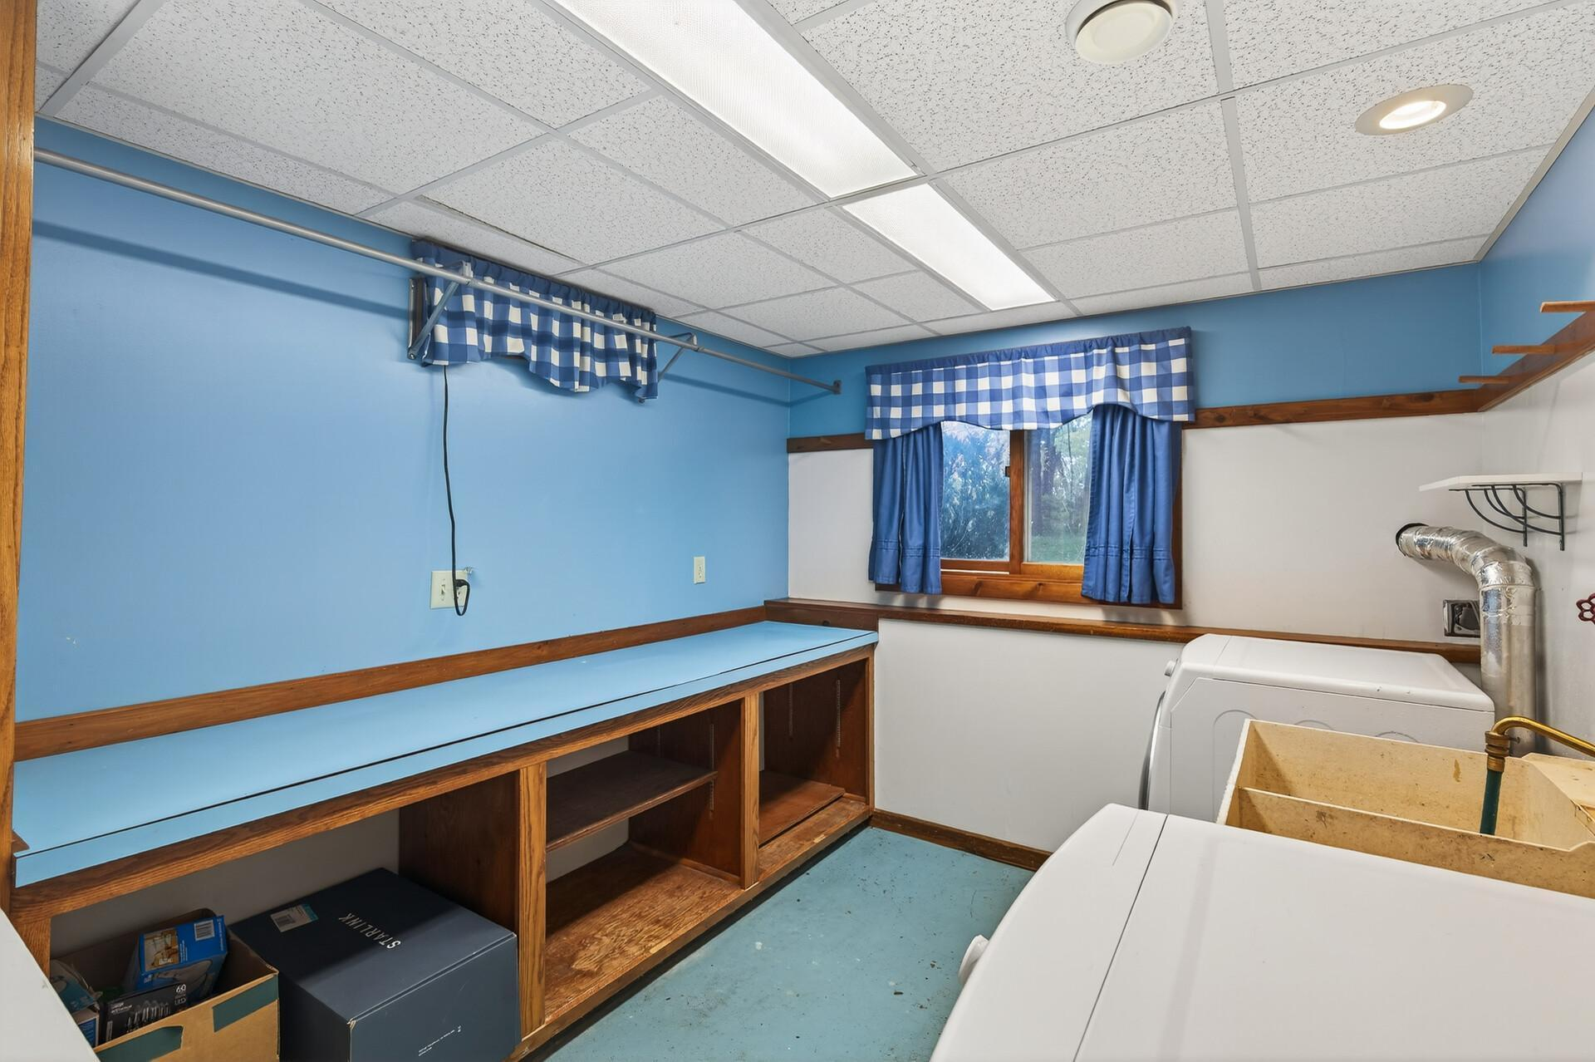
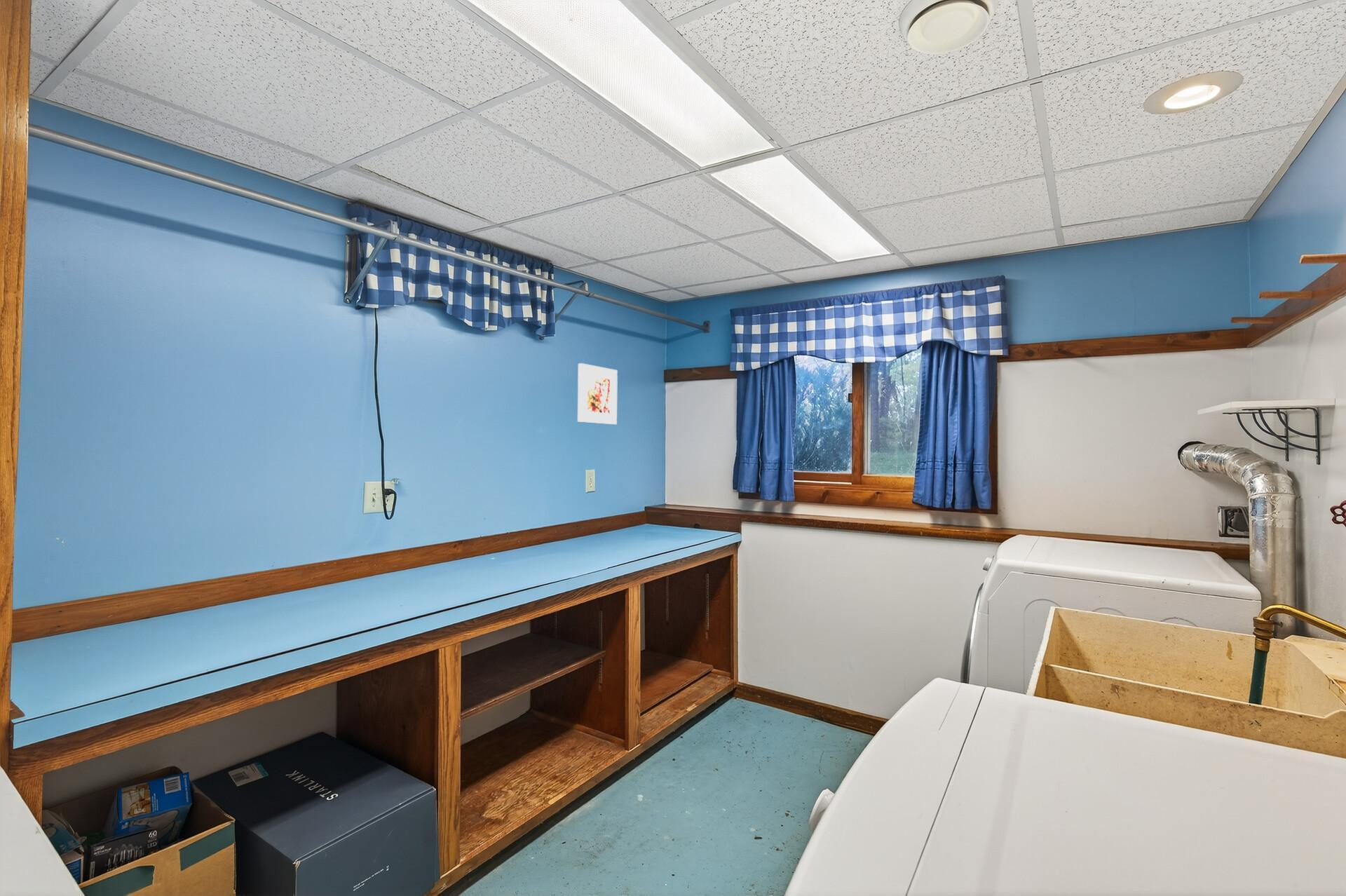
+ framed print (598, 395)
